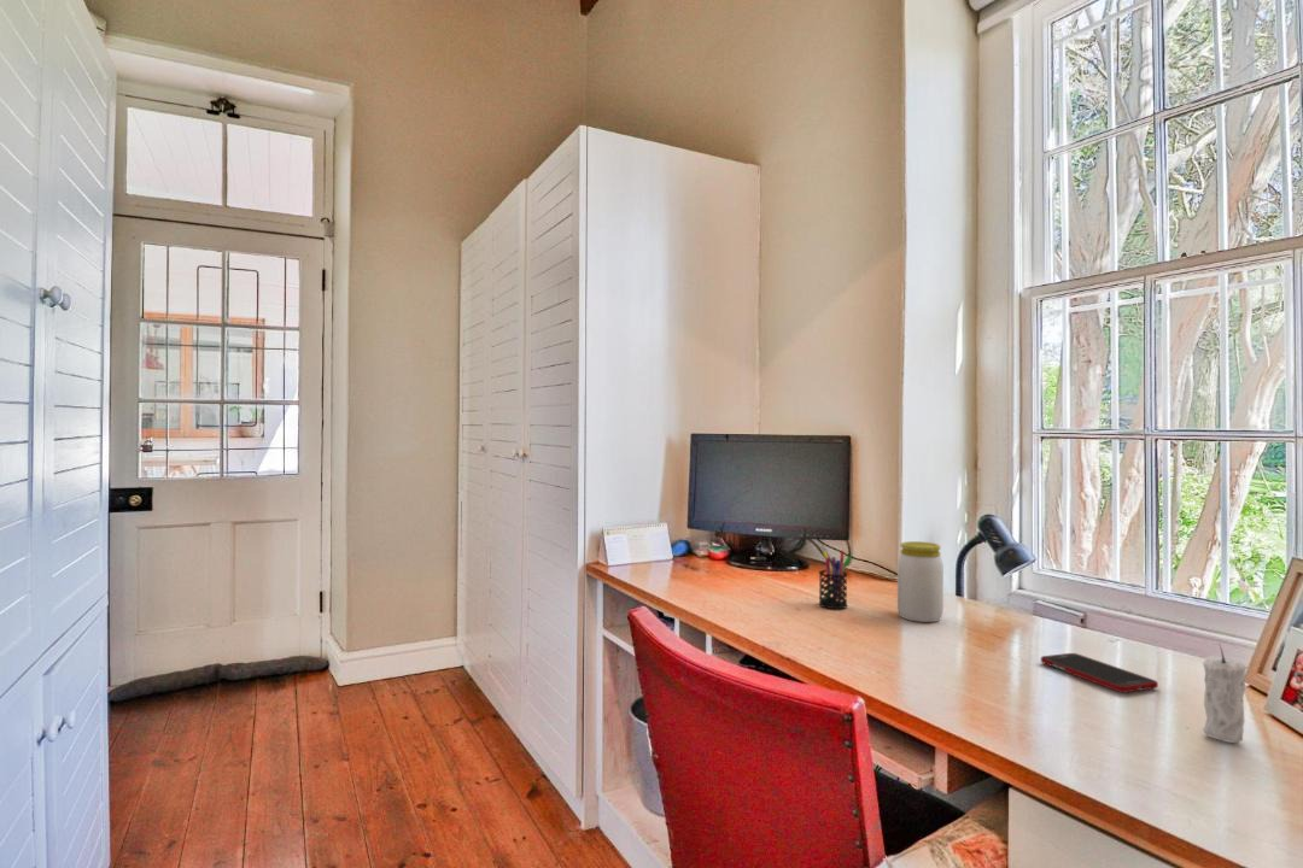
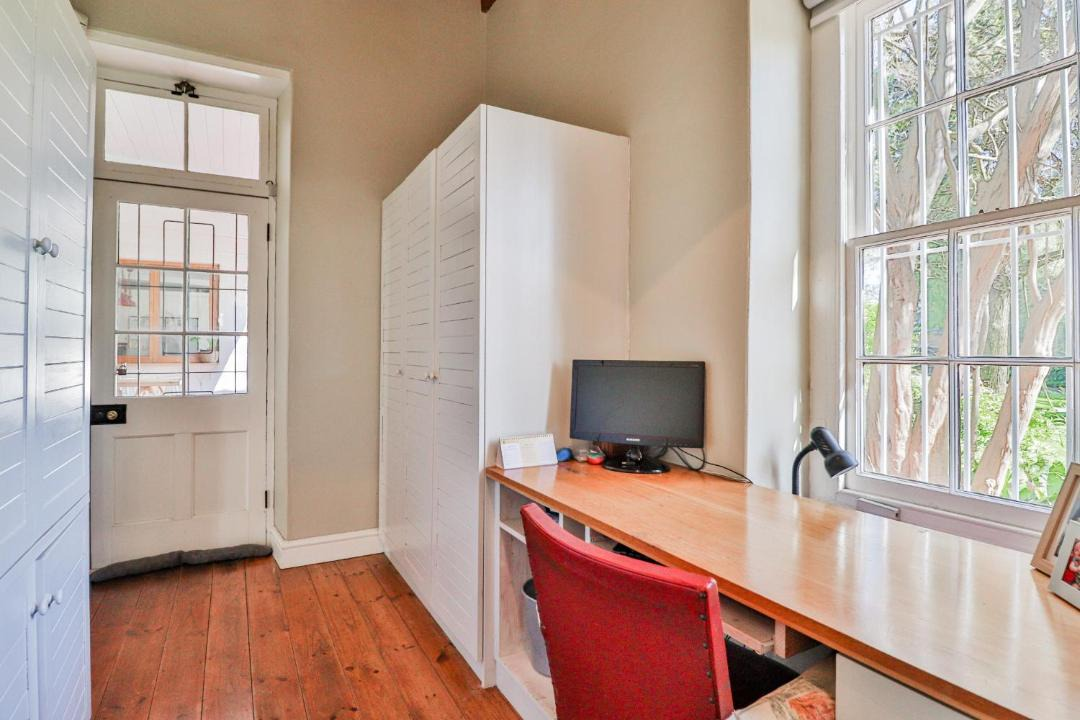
- cell phone (1095, 671)
- pen holder (836, 576)
- candle (1223, 691)
- jar (919, 580)
